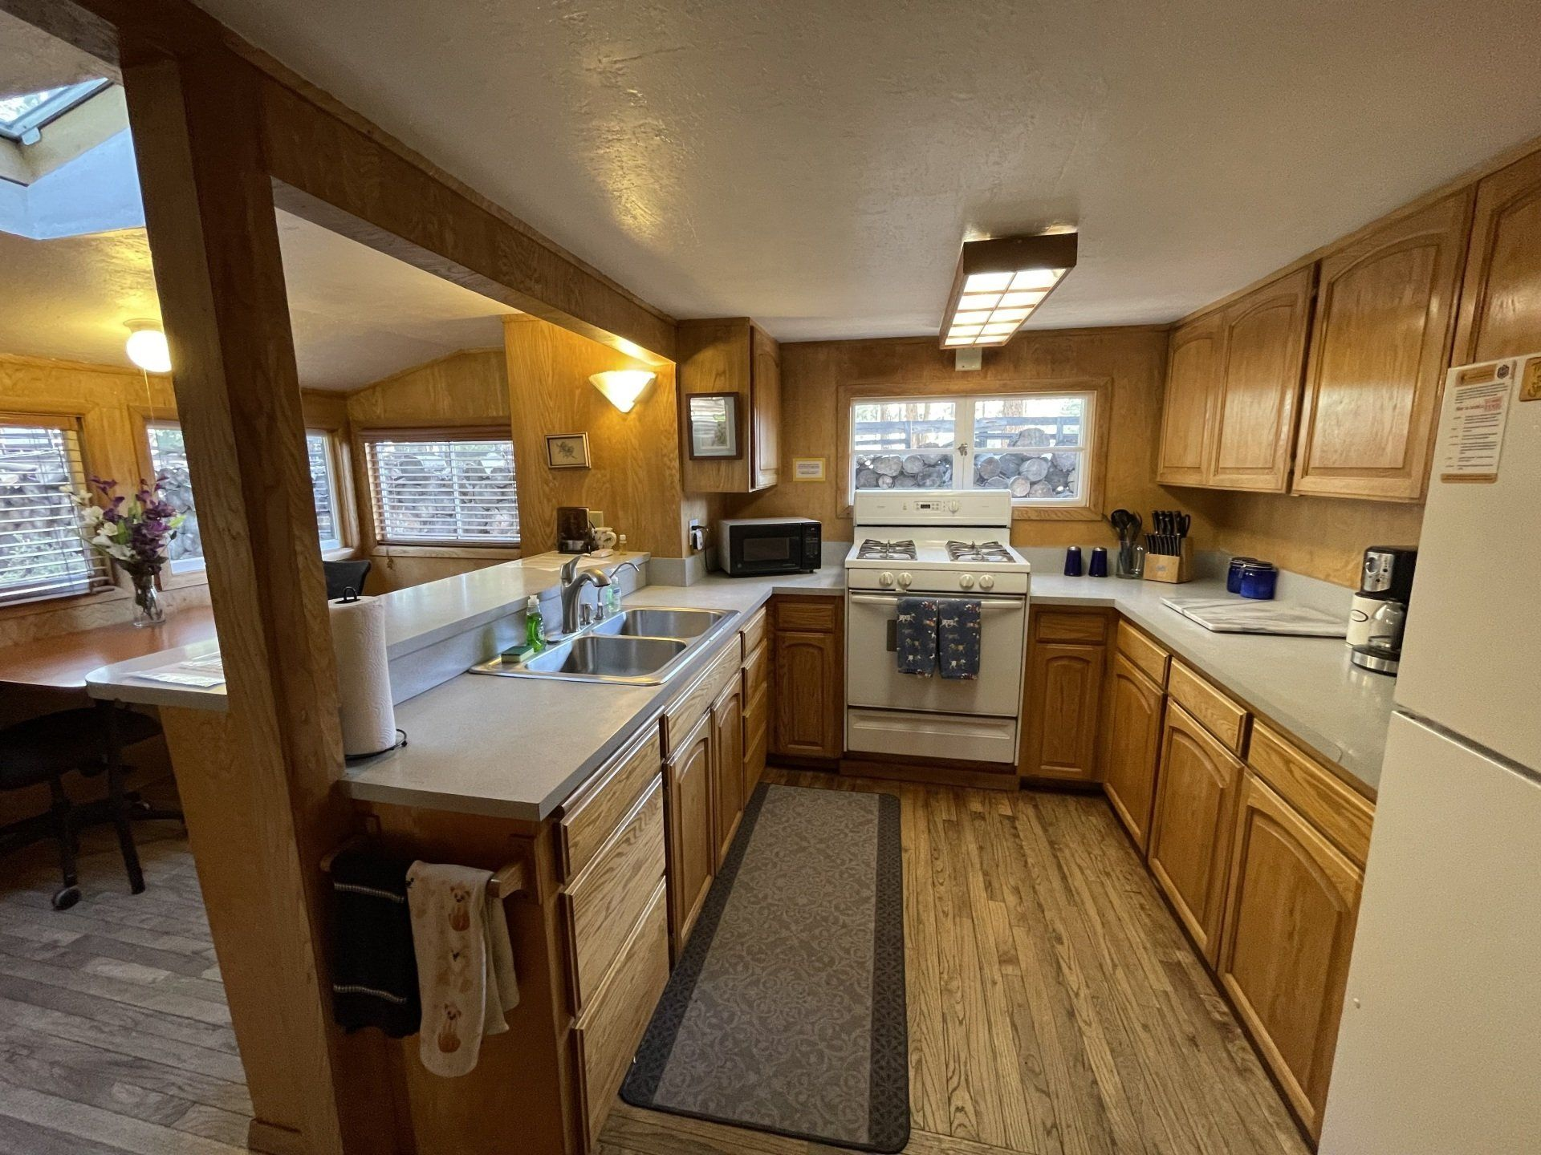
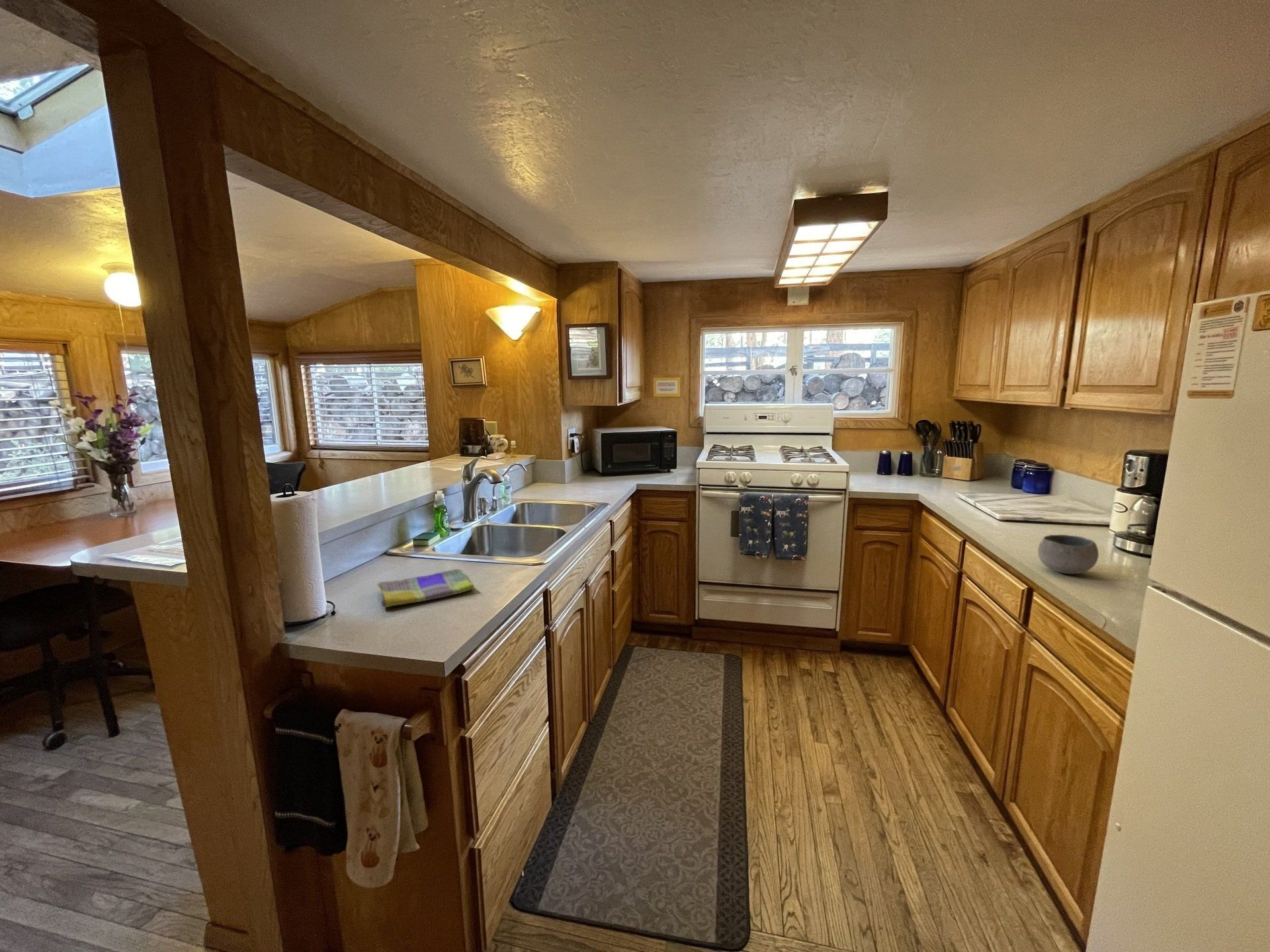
+ bowl (1067, 555)
+ dish towel (425, 586)
